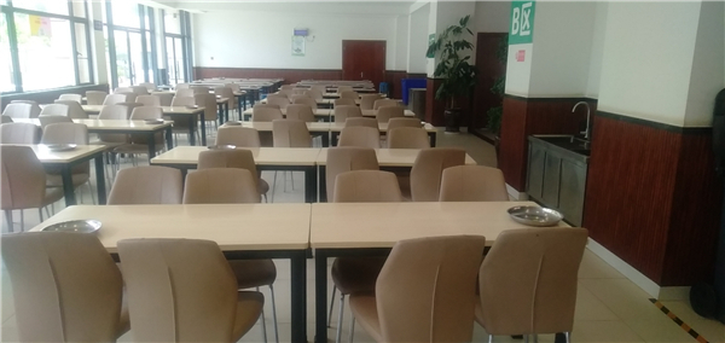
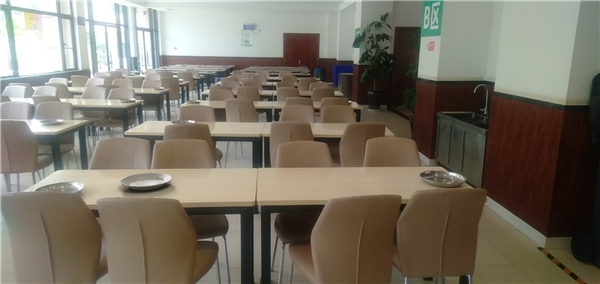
+ plate (146, 182)
